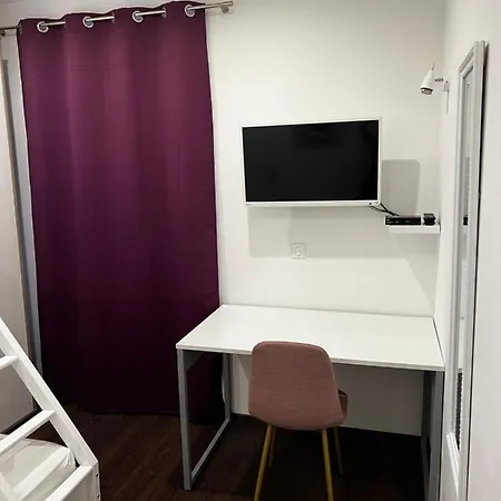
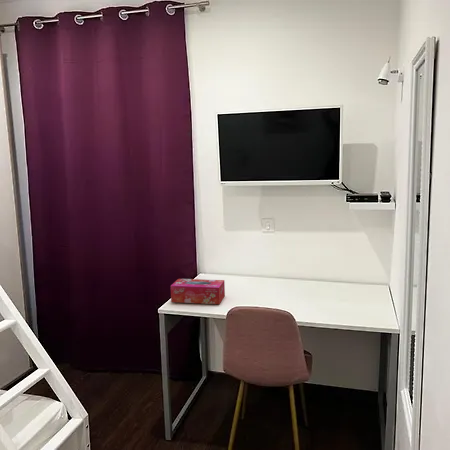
+ tissue box (198, 291)
